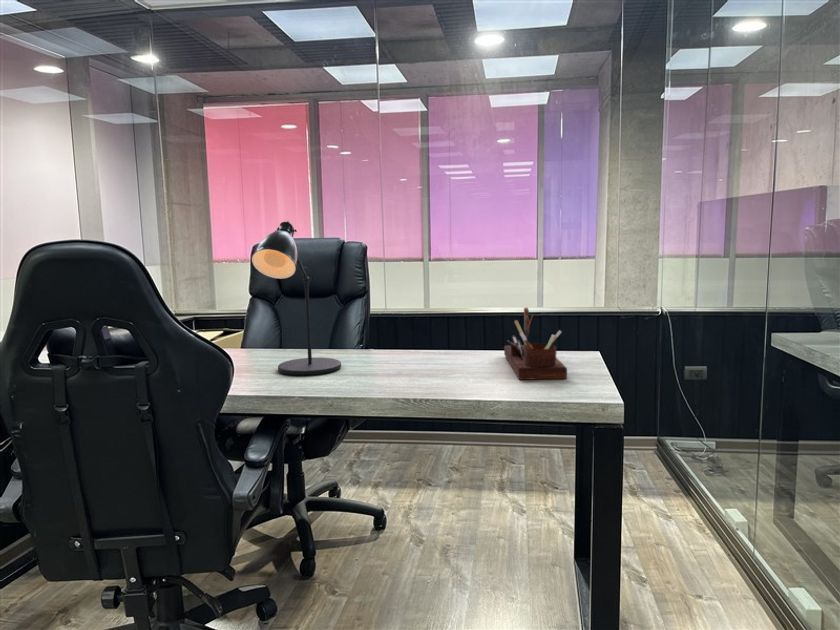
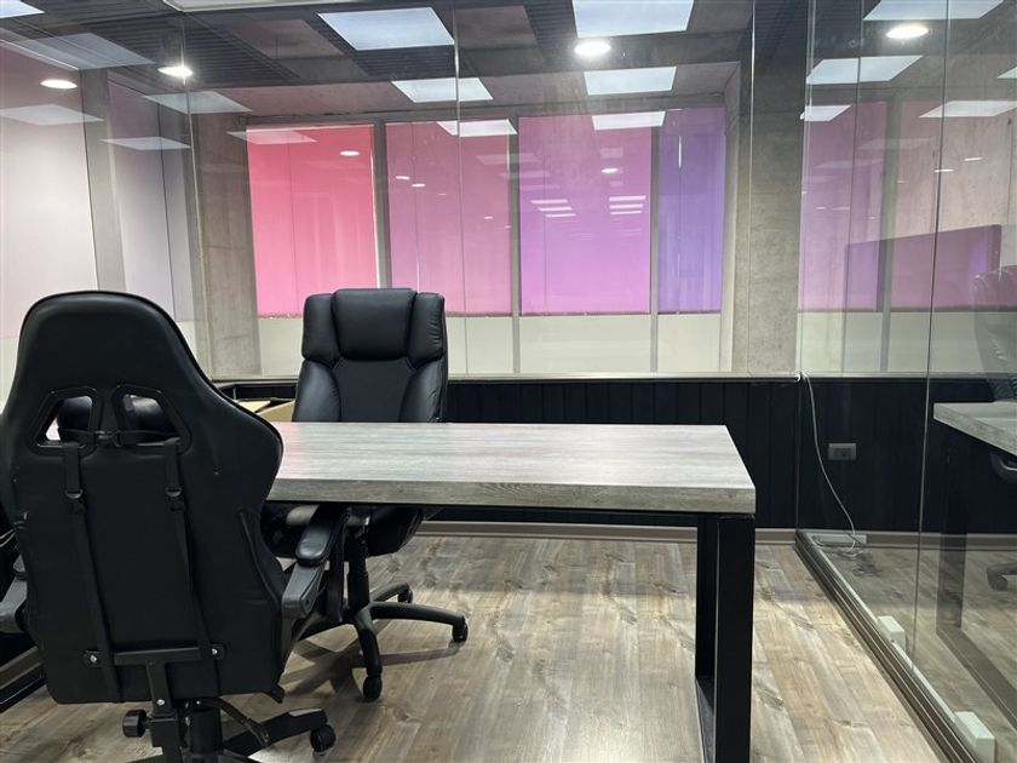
- desk organizer (532, 344)
- desk lamp (305, 299)
